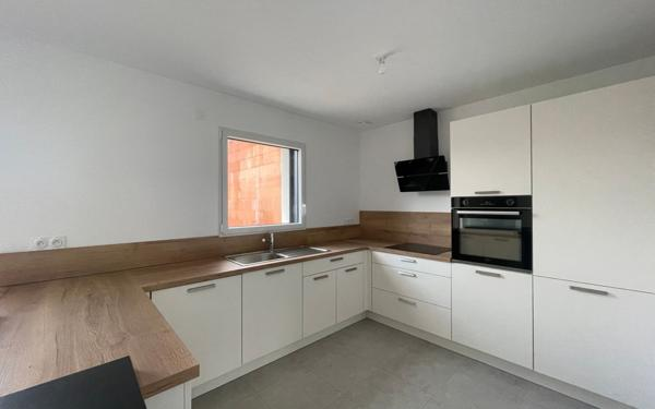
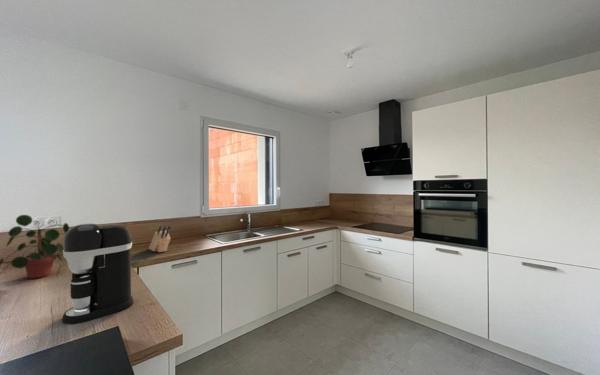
+ potted plant (39, 245)
+ coffee maker (100, 266)
+ knife block (160, 237)
